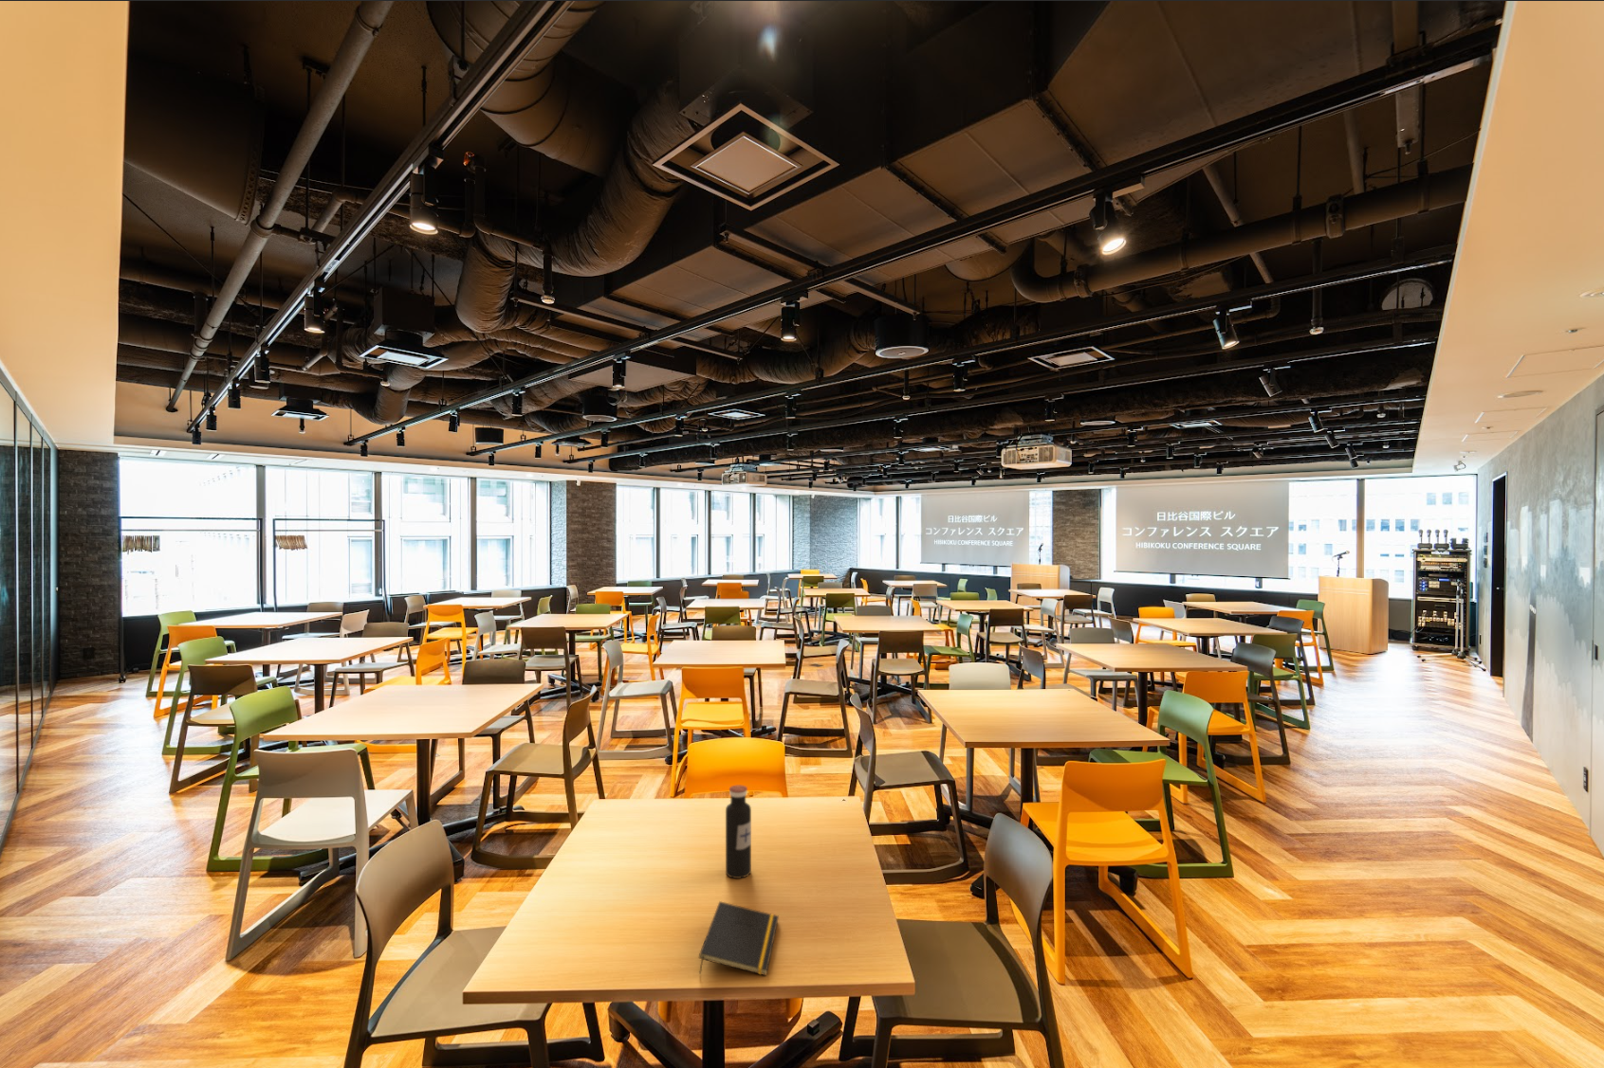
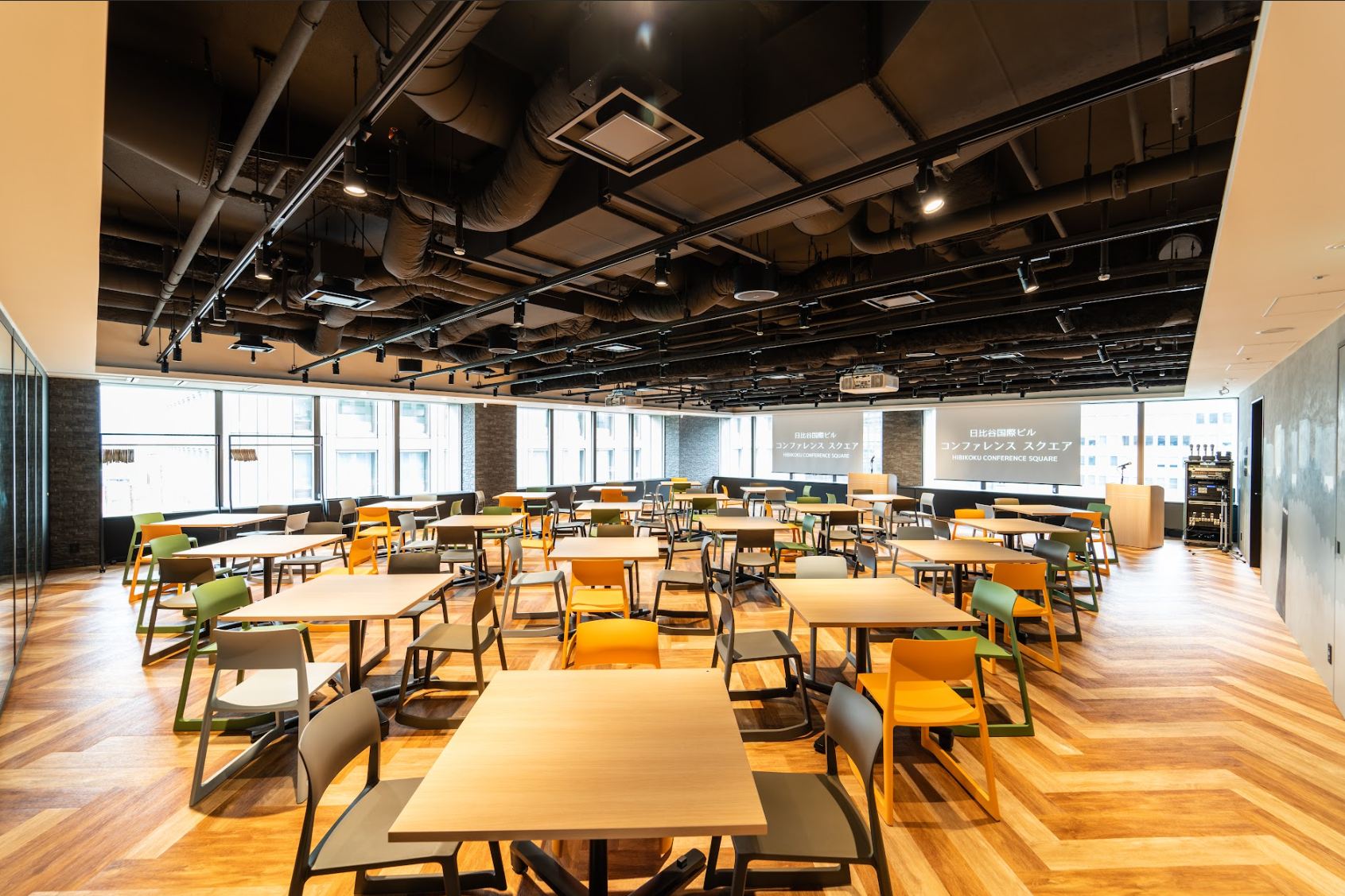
- notepad (741, 936)
- water bottle (738, 830)
